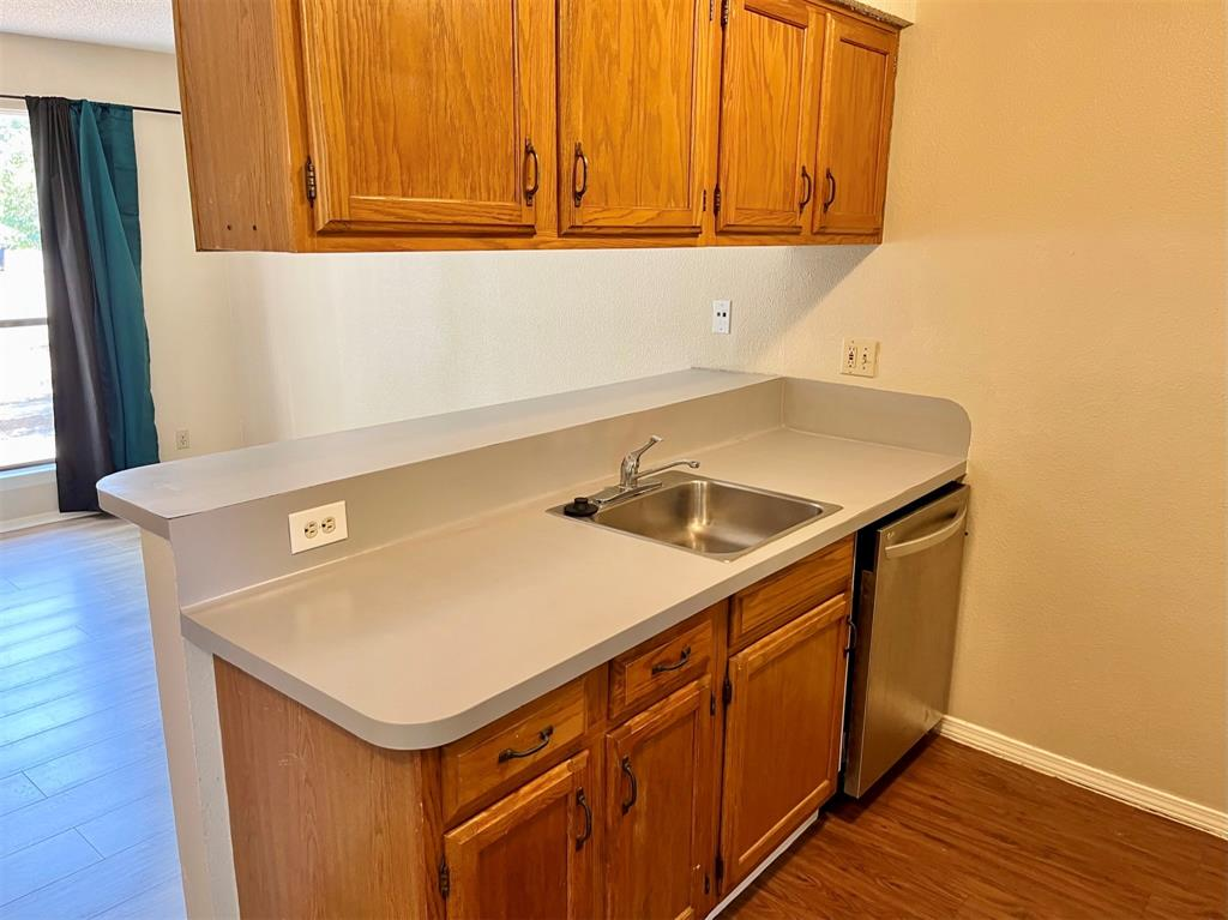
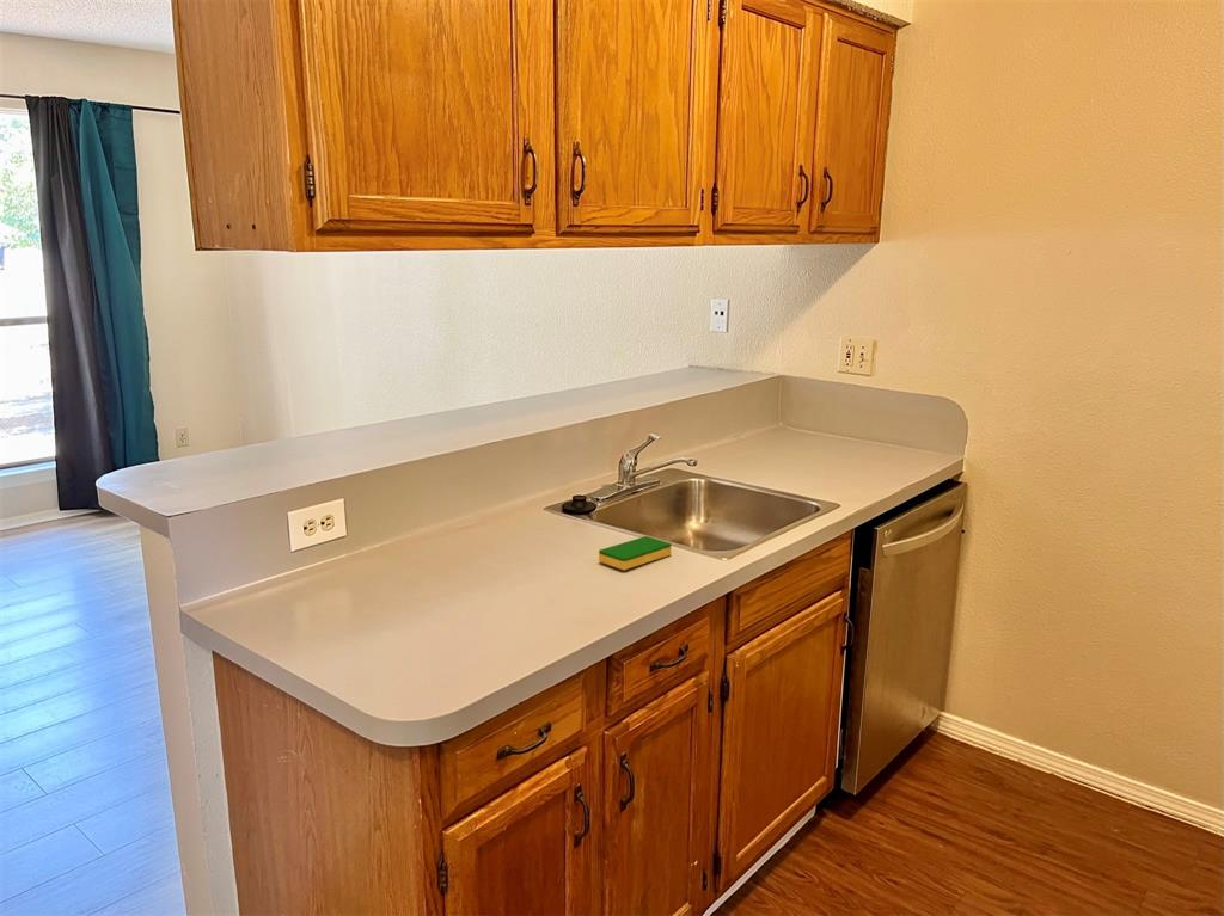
+ dish sponge (635, 552)
